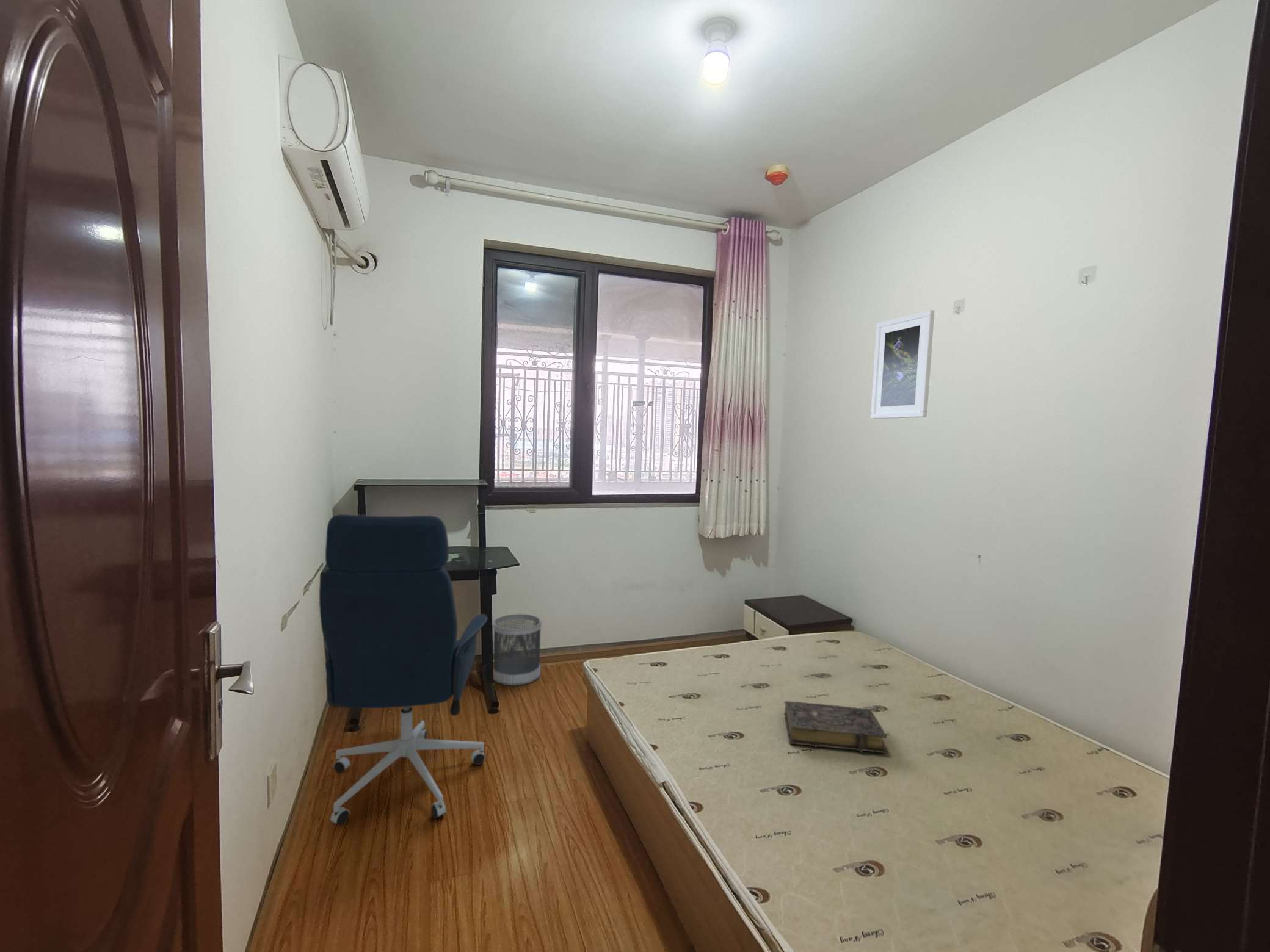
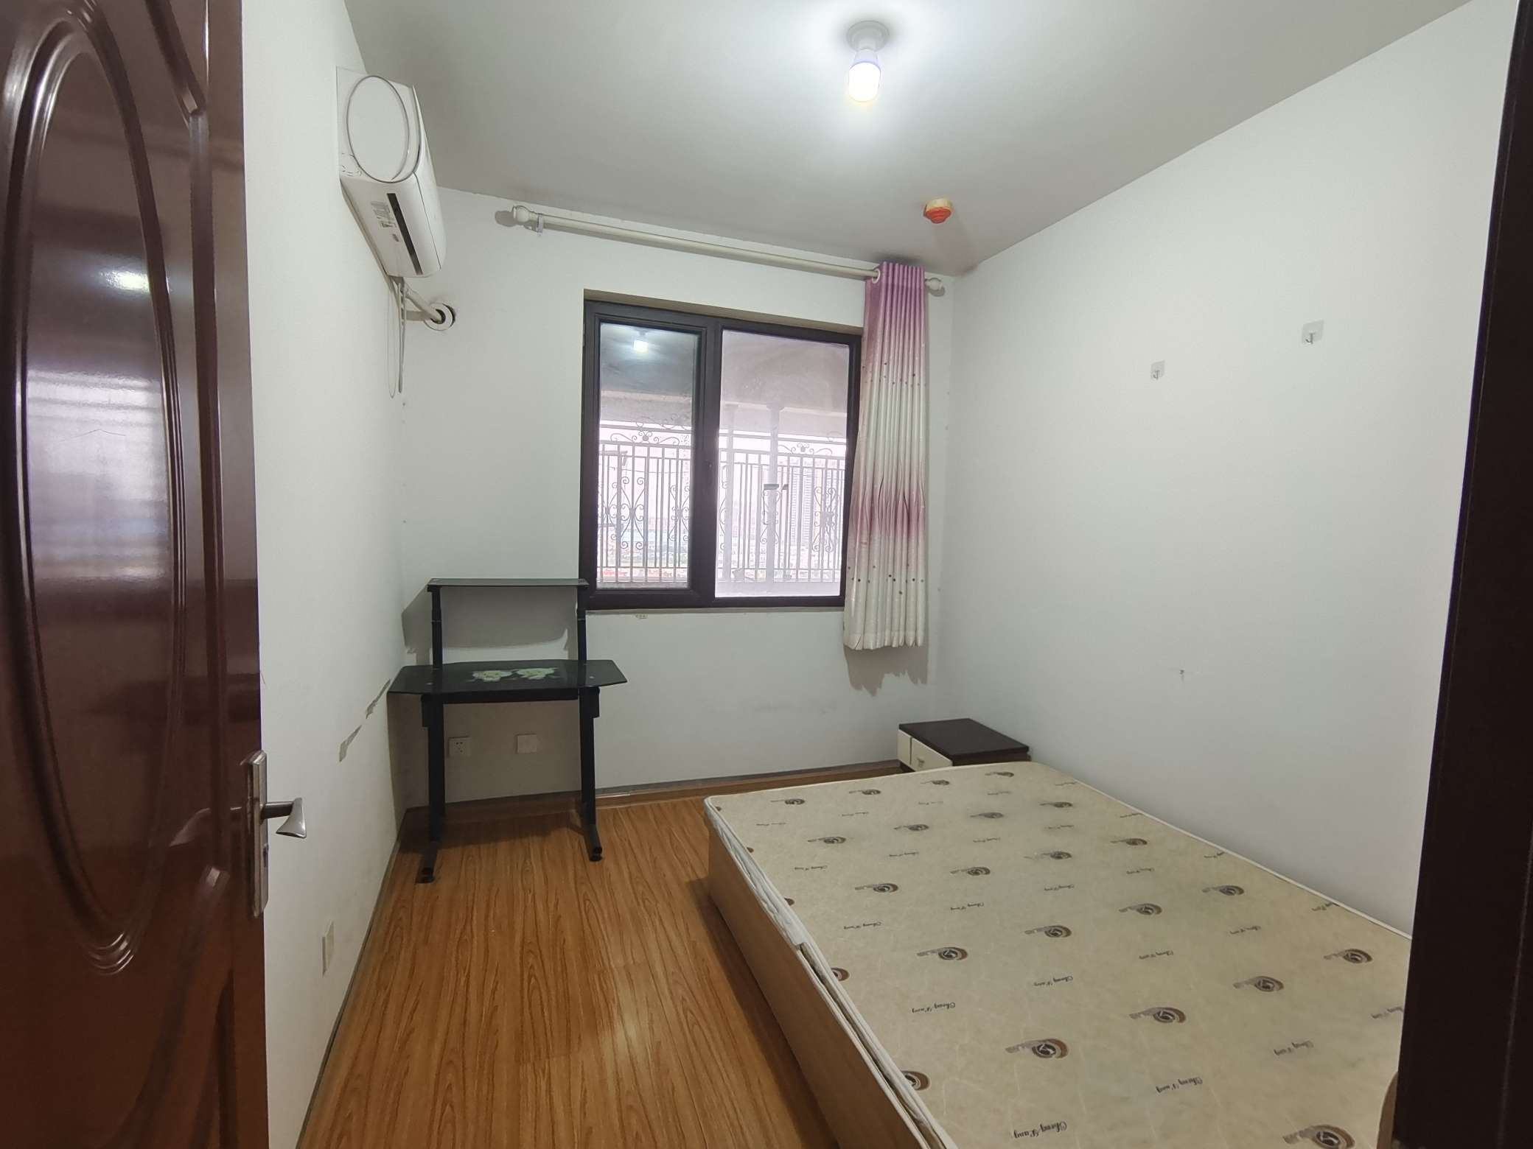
- book (832, 724)
- office chair (405, 647)
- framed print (900, 367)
- wastebasket (517, 648)
